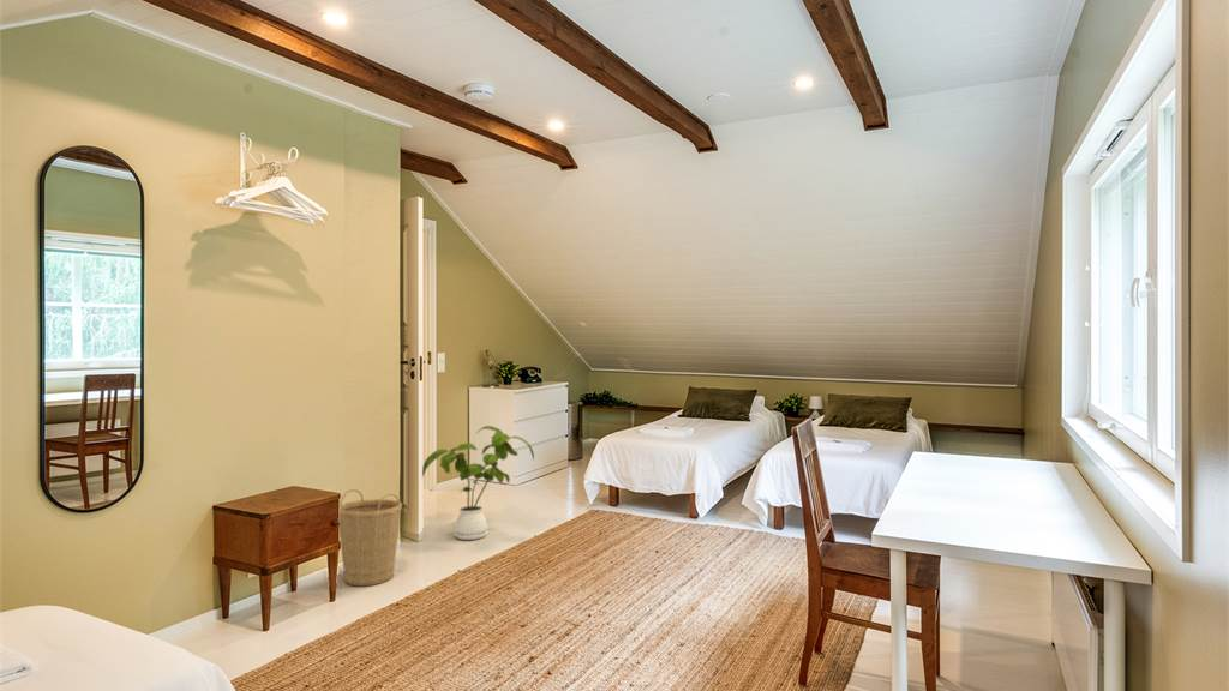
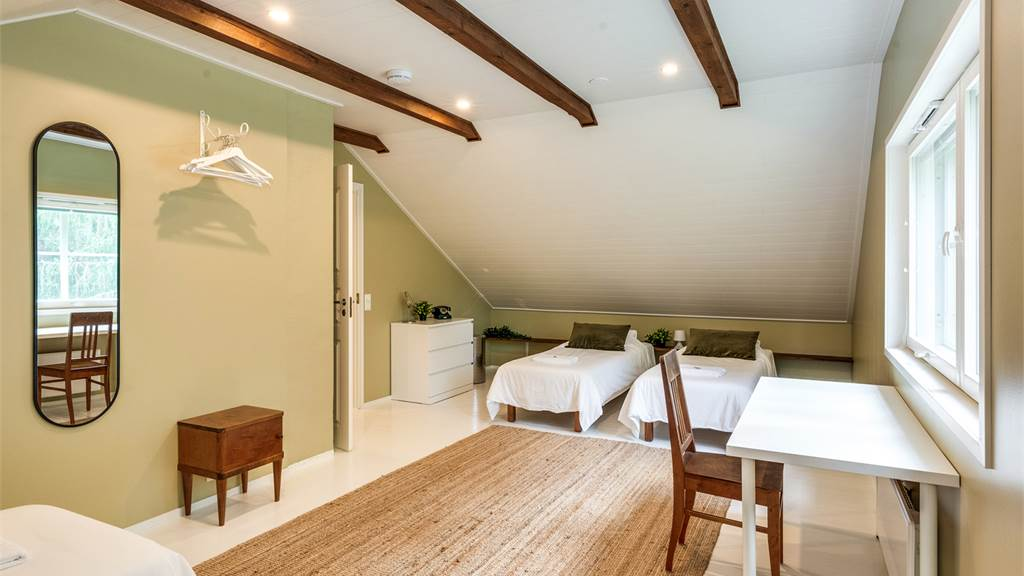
- house plant (488, 480)
- basket (368, 534)
